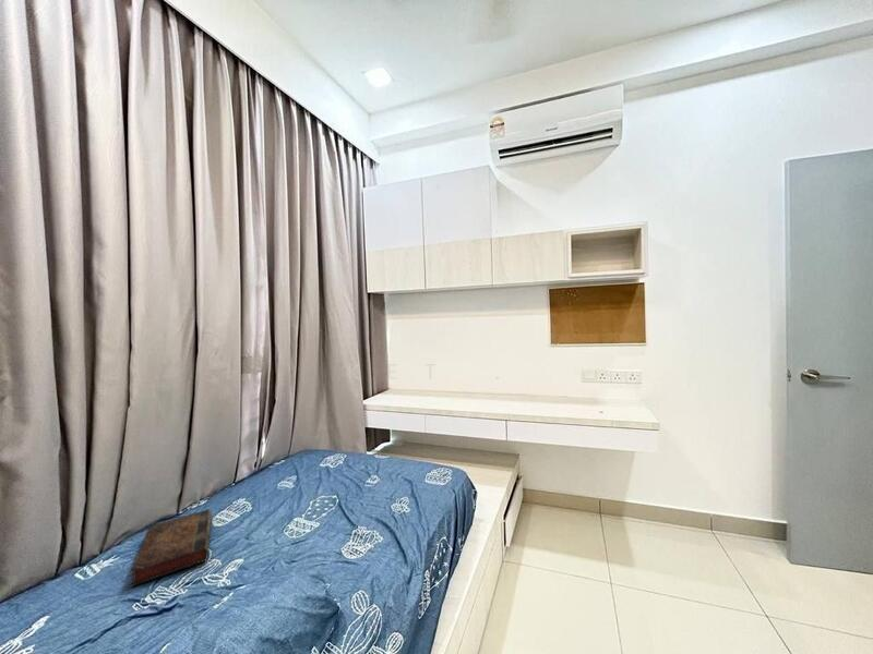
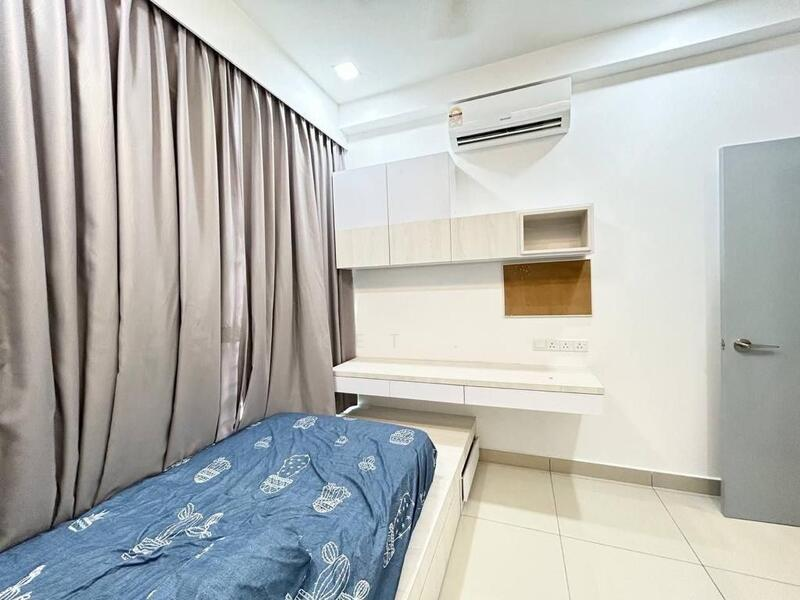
- book (177, 542)
